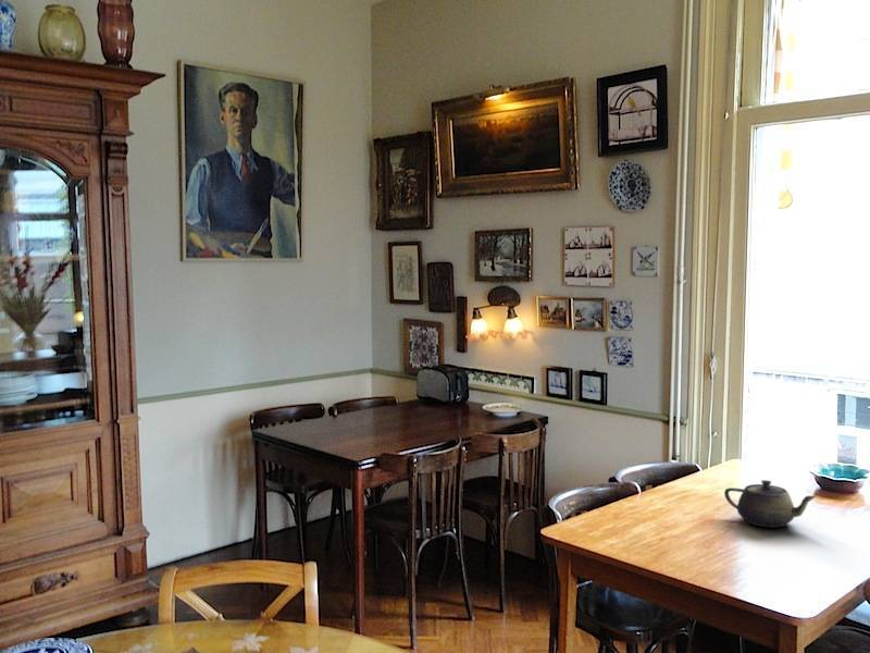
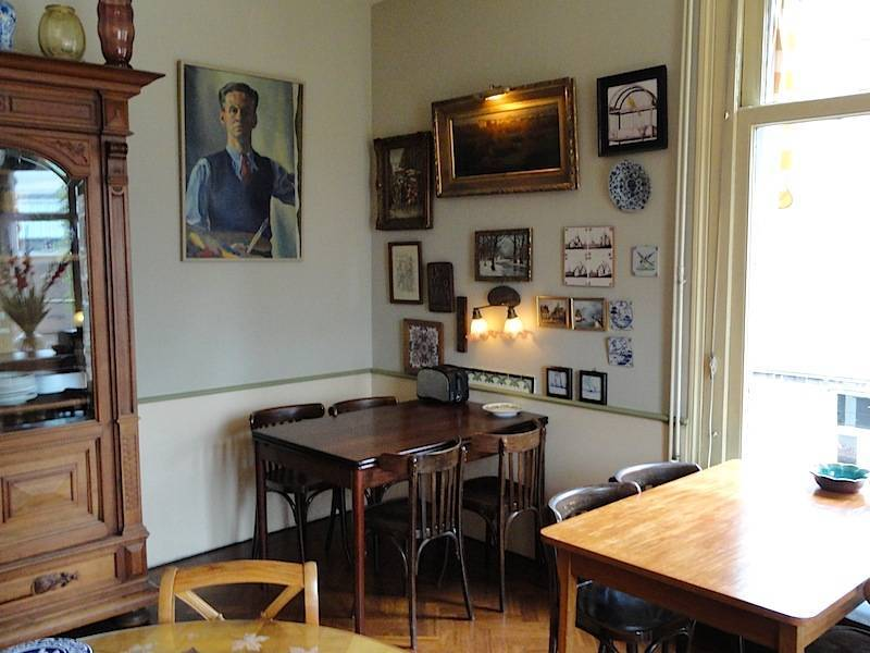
- teapot (769, 502)
